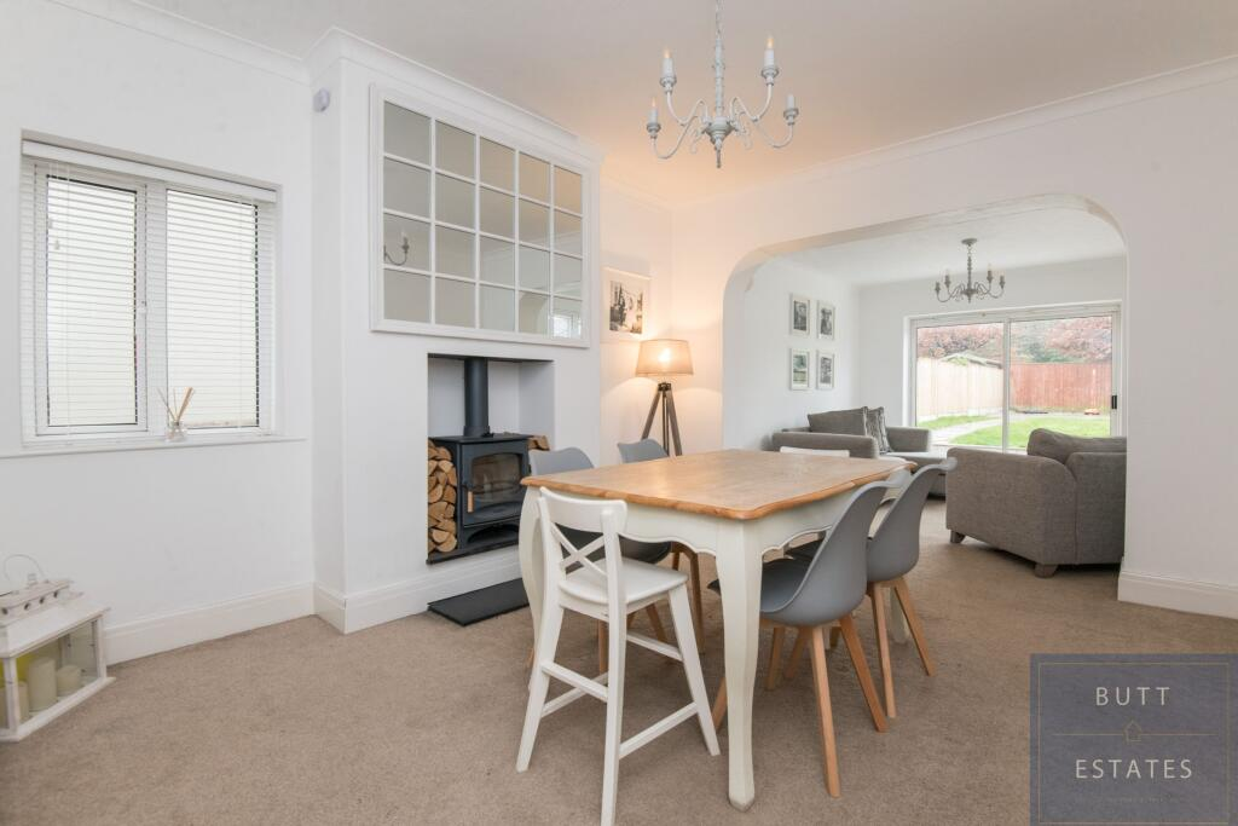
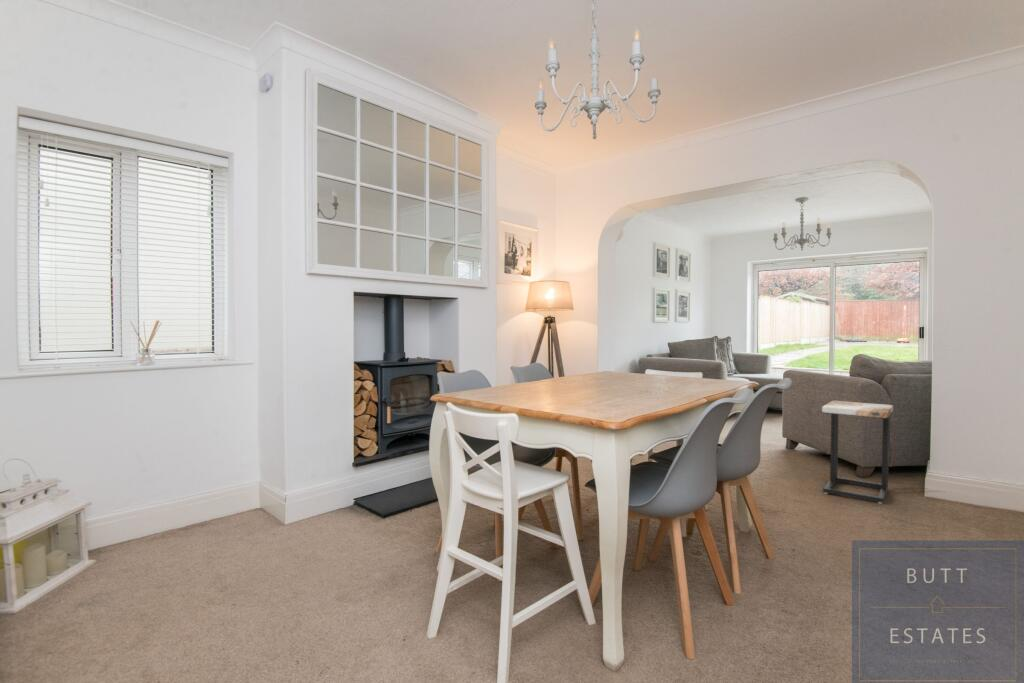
+ side table (837, 448)
